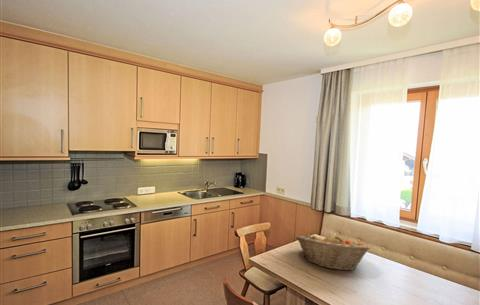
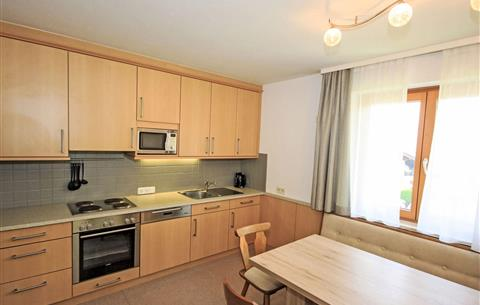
- fruit basket (330, 247)
